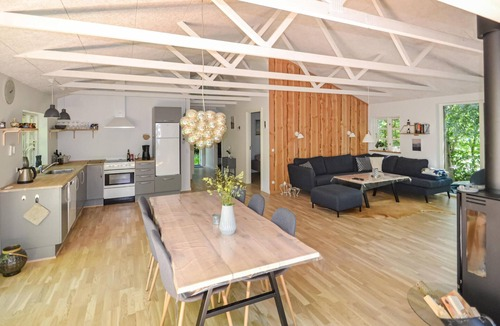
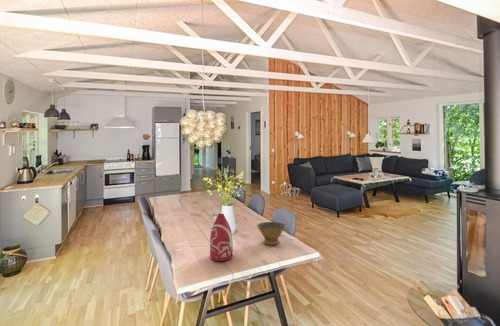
+ bowl (271, 233)
+ bottle (221, 235)
